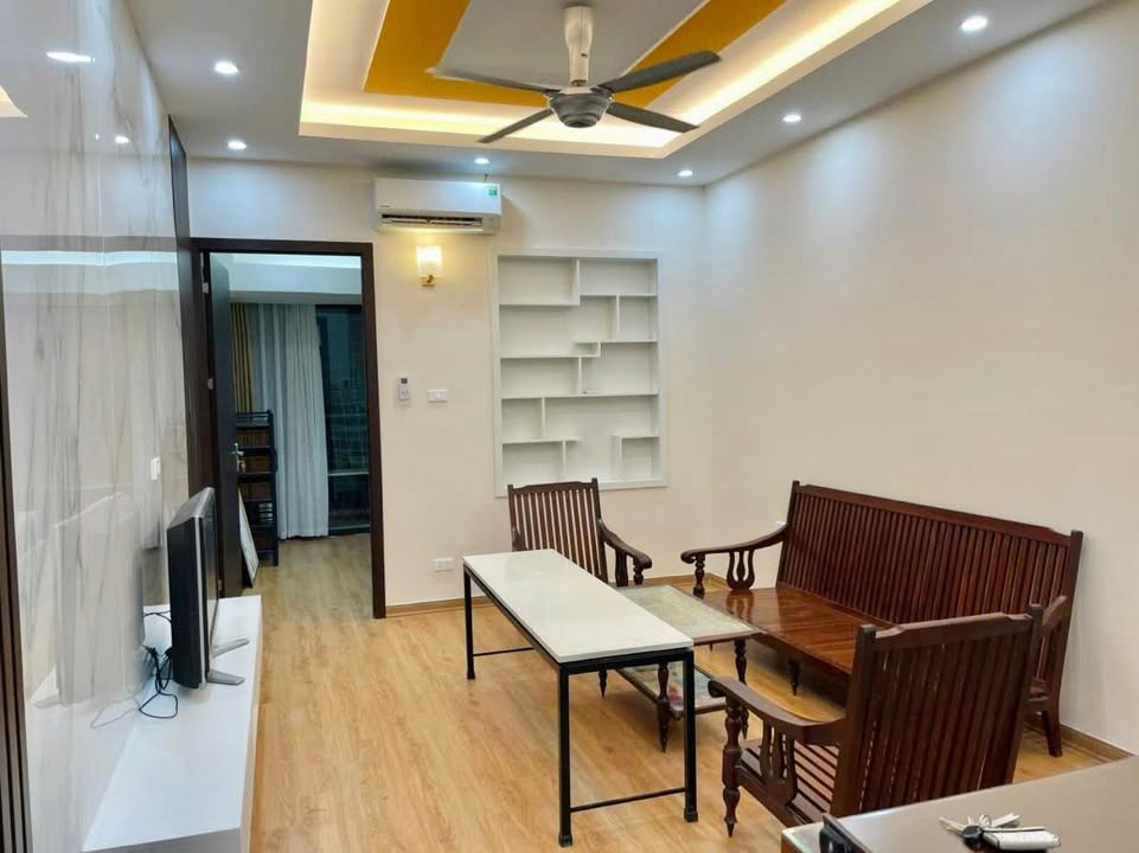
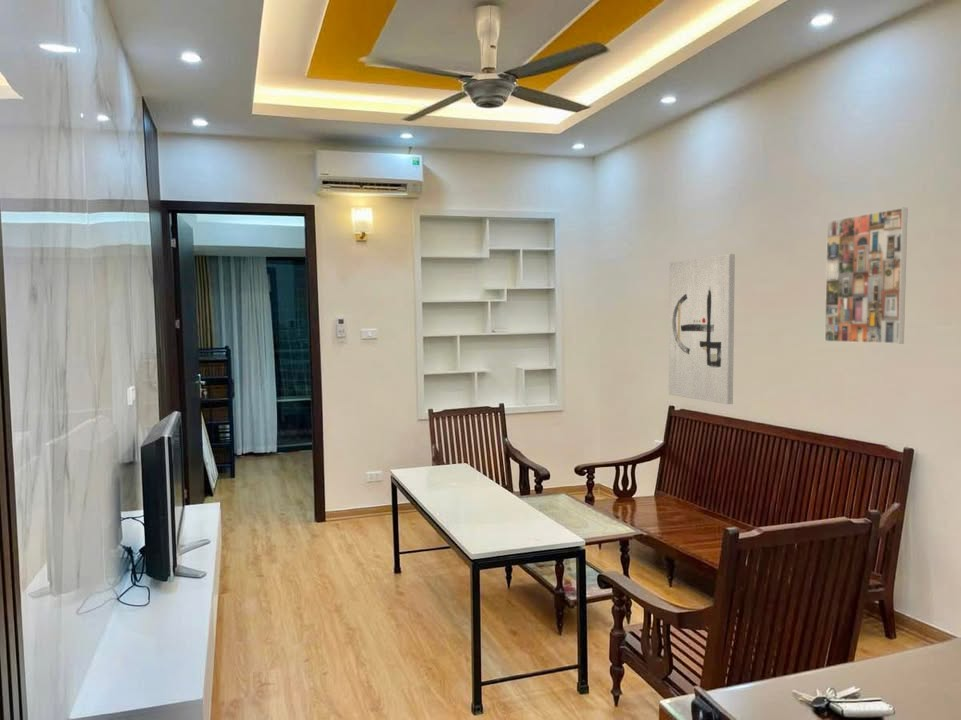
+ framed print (863, 278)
+ wall art (699, 329)
